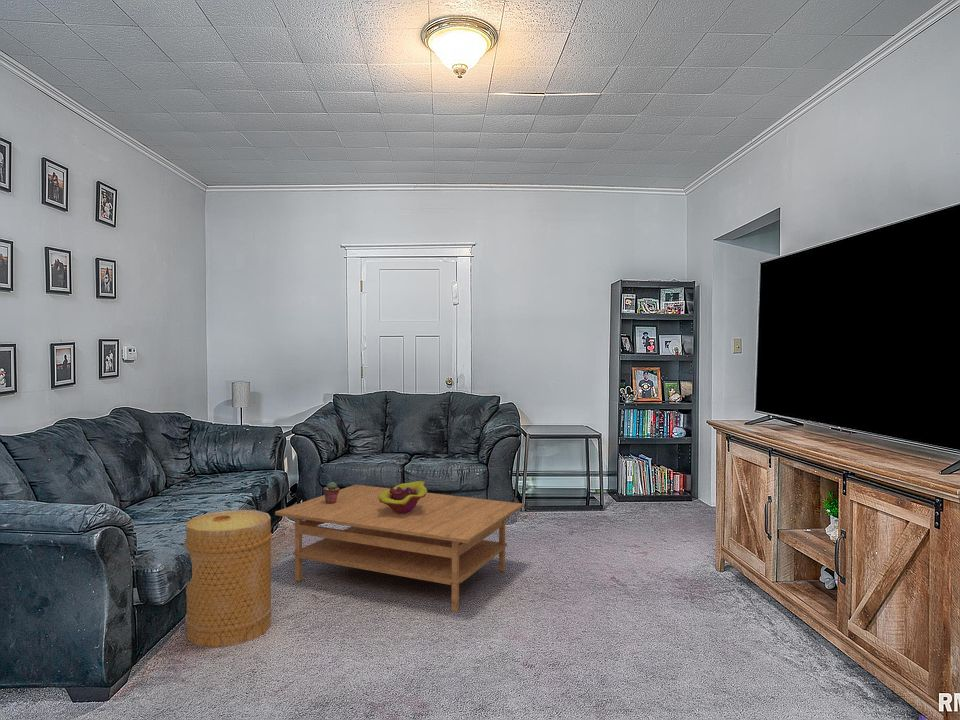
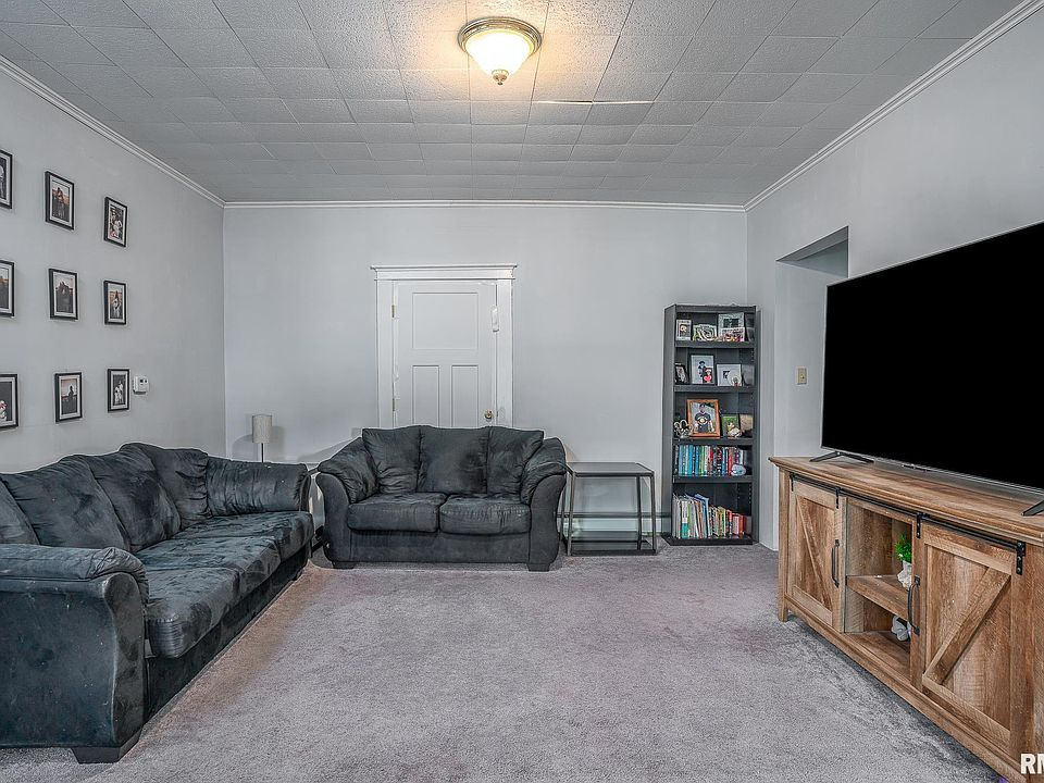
- decorative bowl (403, 498)
- coffee table (402, 541)
- basket (229, 574)
- potted succulent (331, 492)
